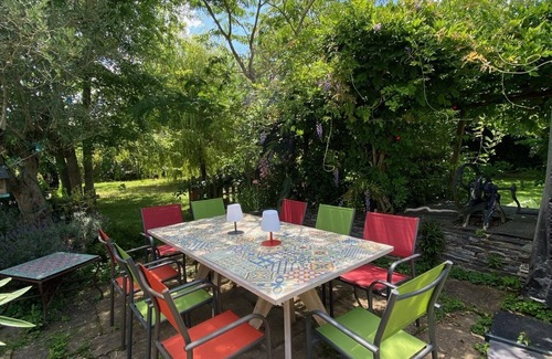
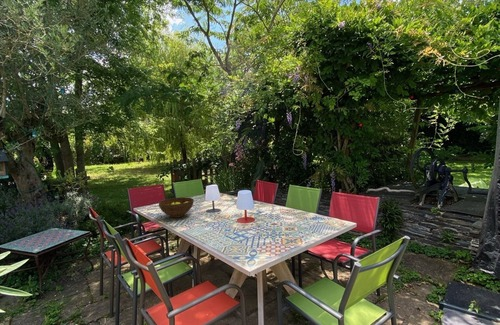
+ fruit bowl (176, 208)
